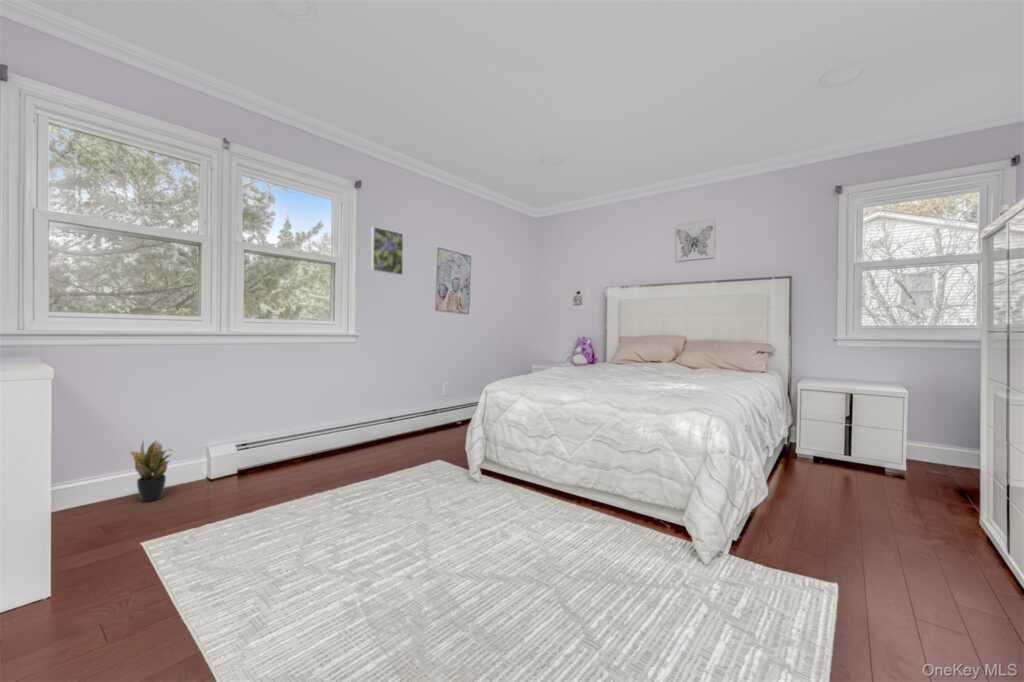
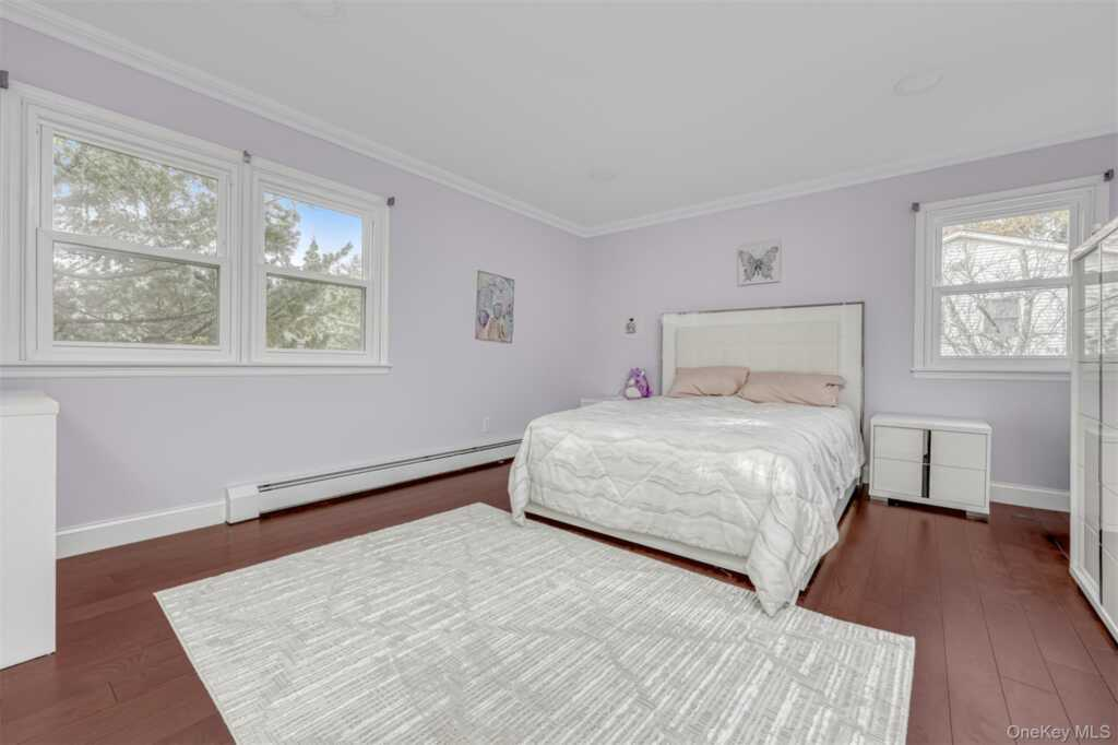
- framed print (387, 251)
- potted plant (153, 467)
